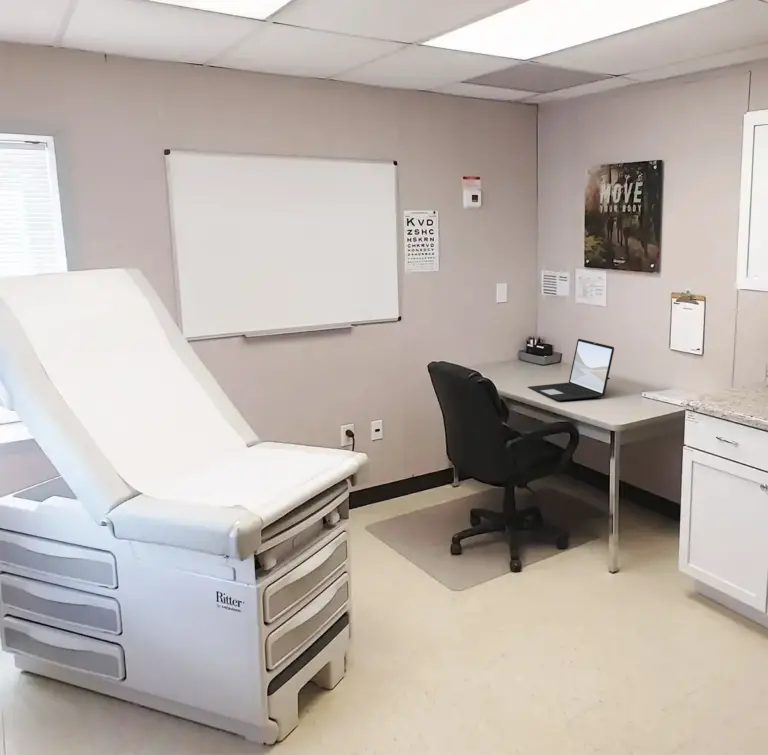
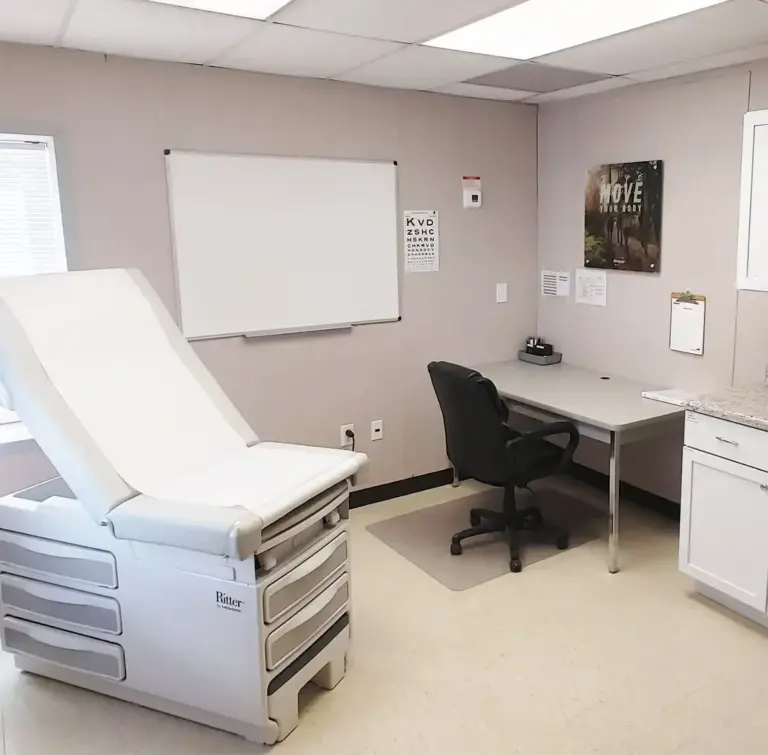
- laptop (571, 369)
